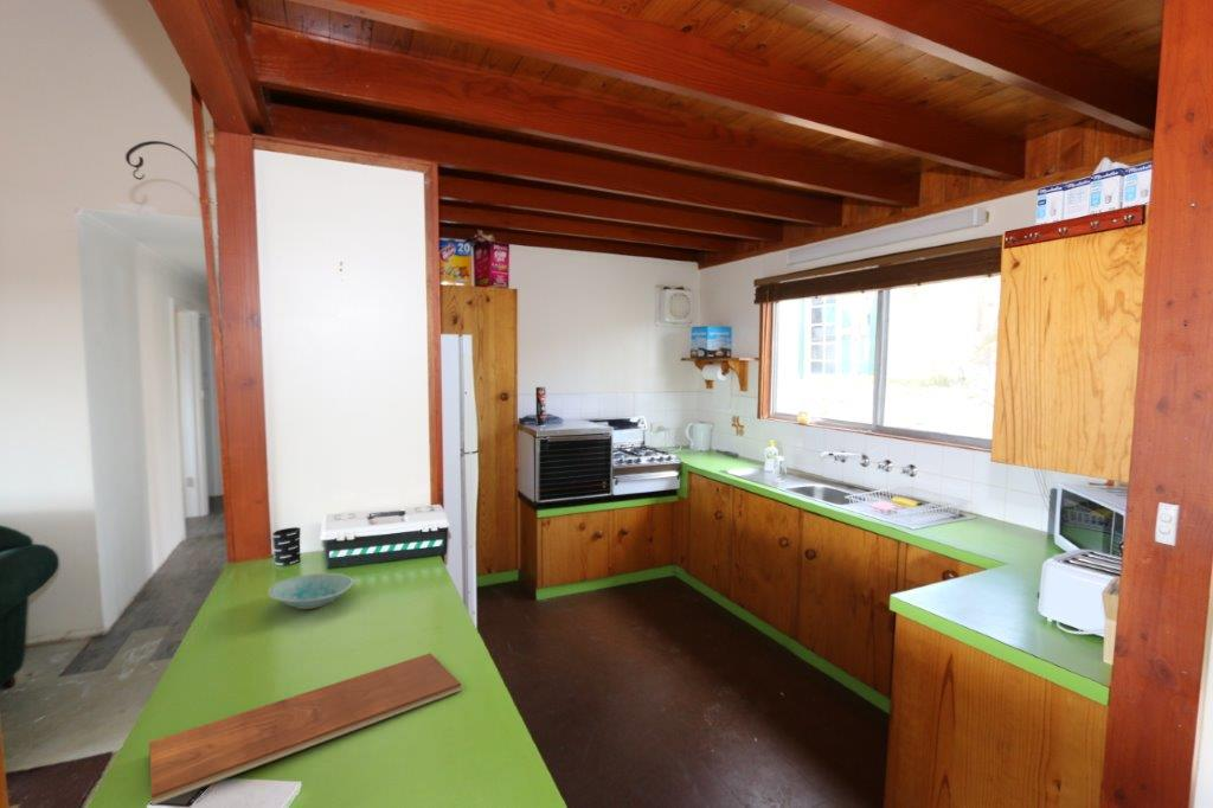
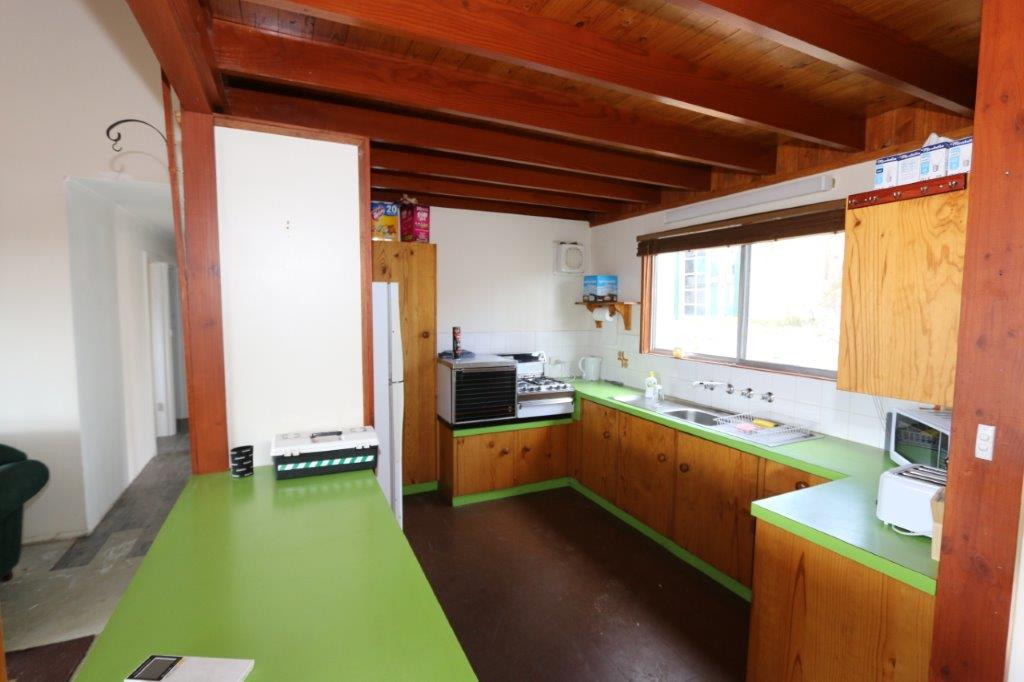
- bowl (312, 594)
- chopping board (319, 714)
